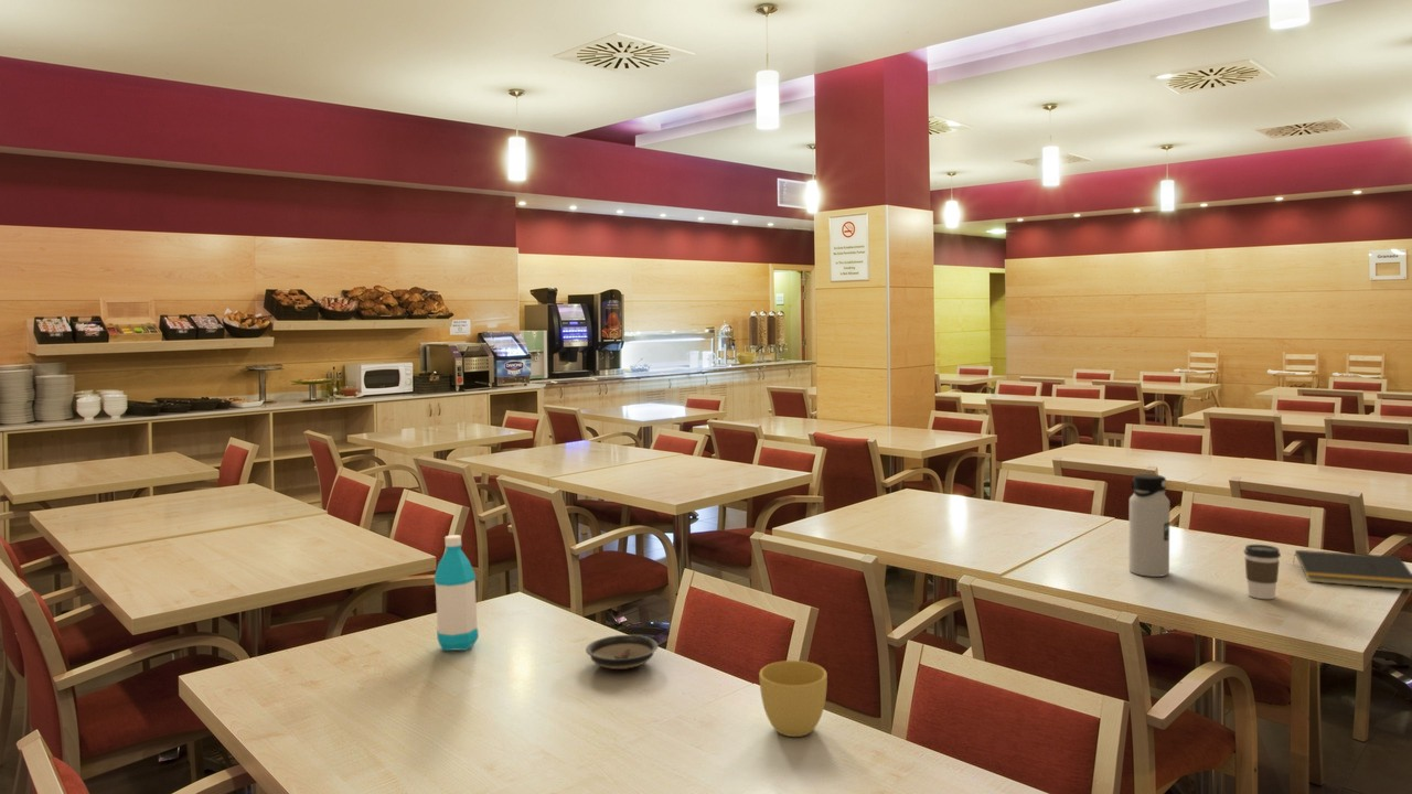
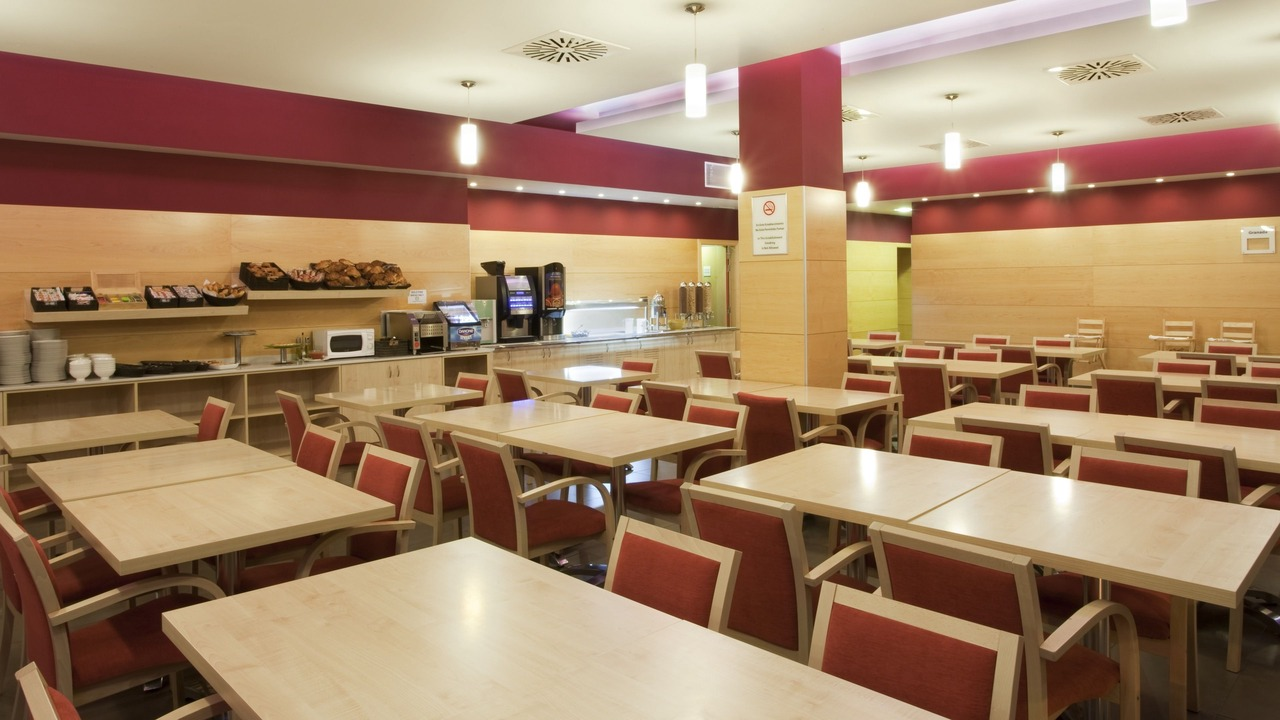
- cup (794, 697)
- water bottle (1148, 524)
- saucer (622, 655)
- coffee cup (1261, 571)
- water bottle (456, 591)
- notepad (1354, 568)
